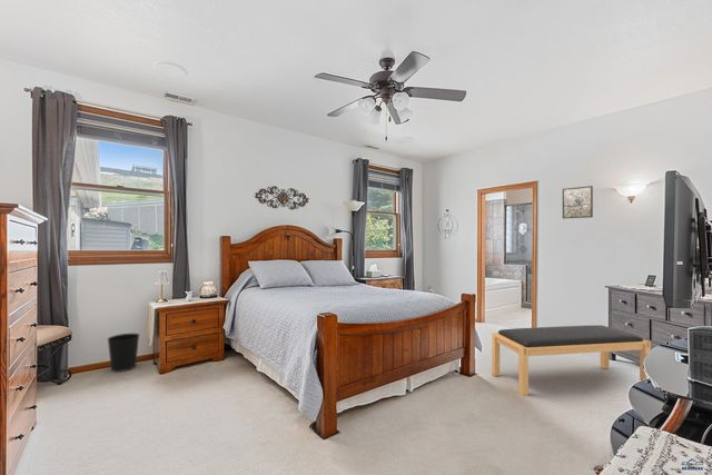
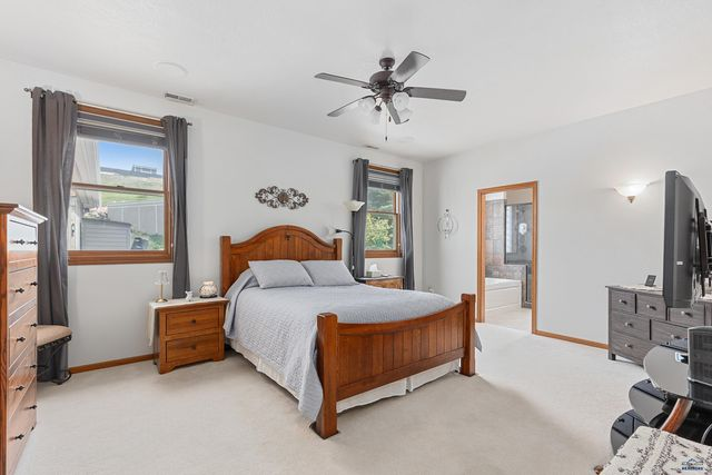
- bench (567, 353)
- wastebasket (123, 352)
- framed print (576, 202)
